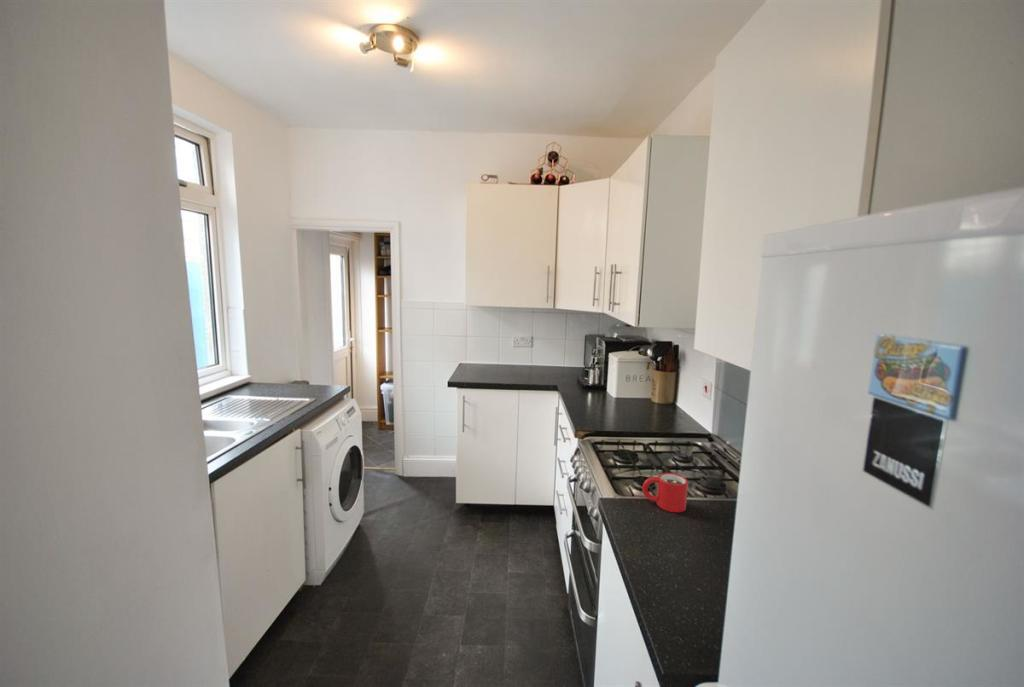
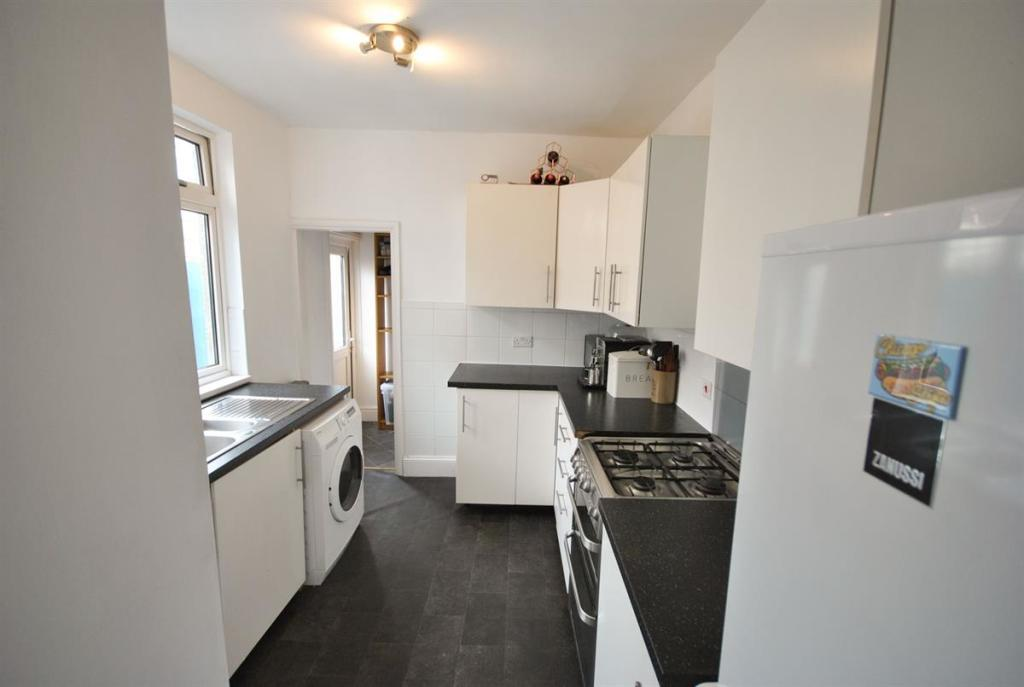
- mug (664, 491)
